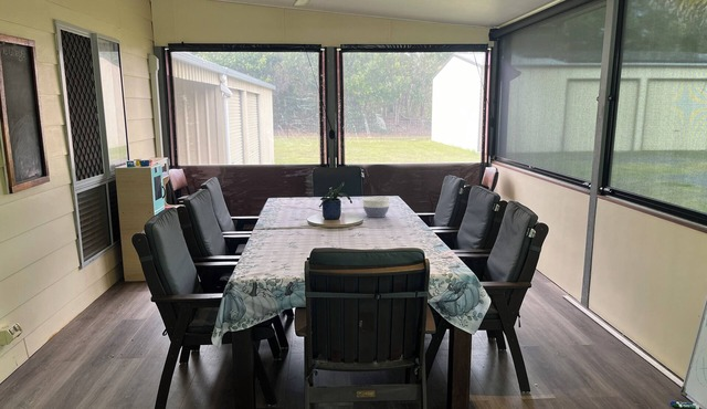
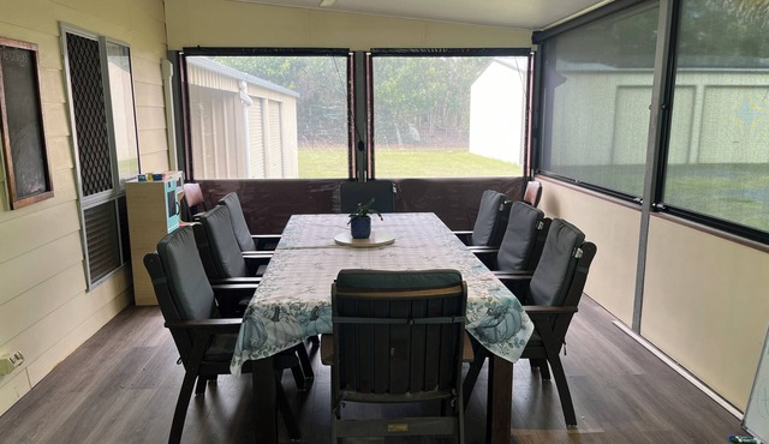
- bowl (376, 207)
